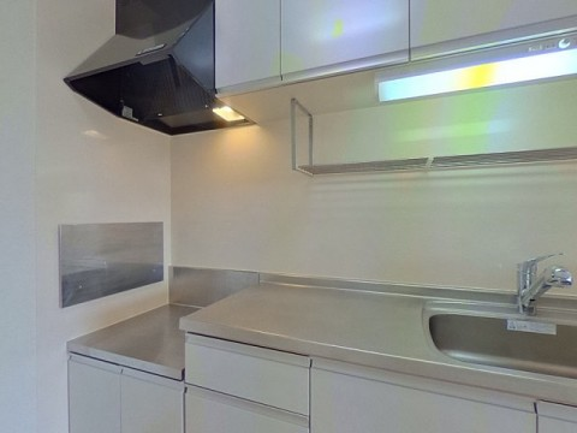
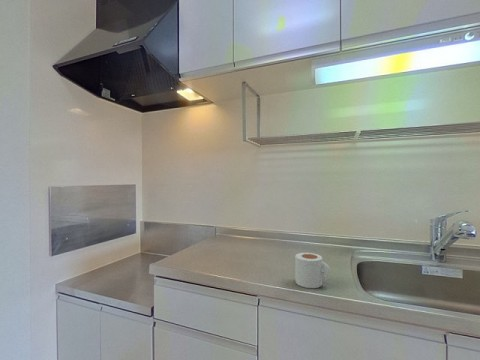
+ mug (312, 270)
